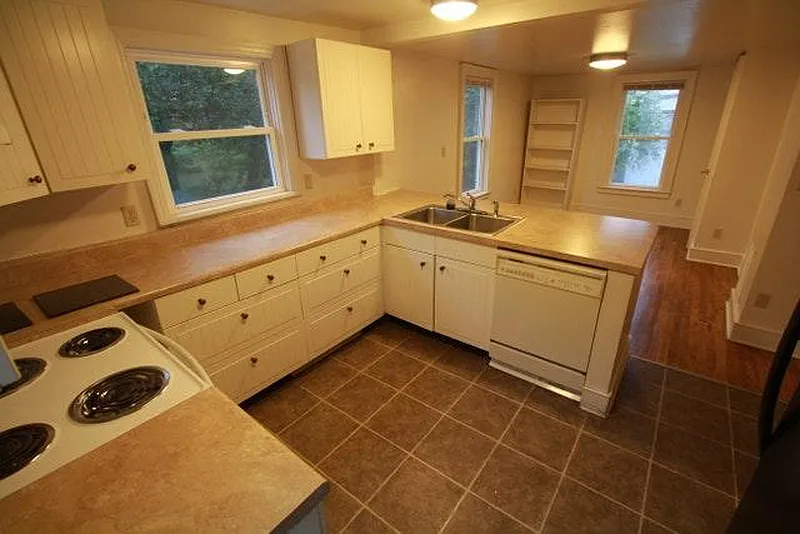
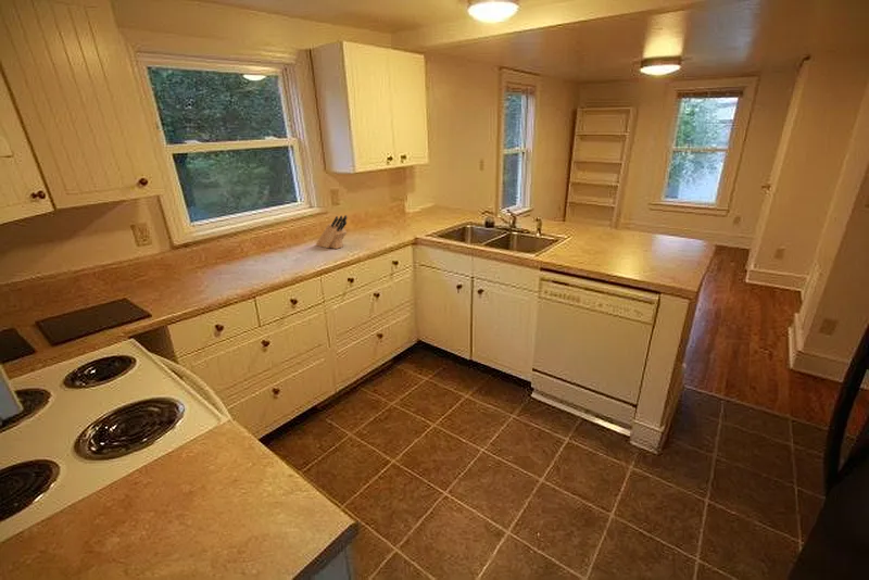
+ knife block (331, 230)
